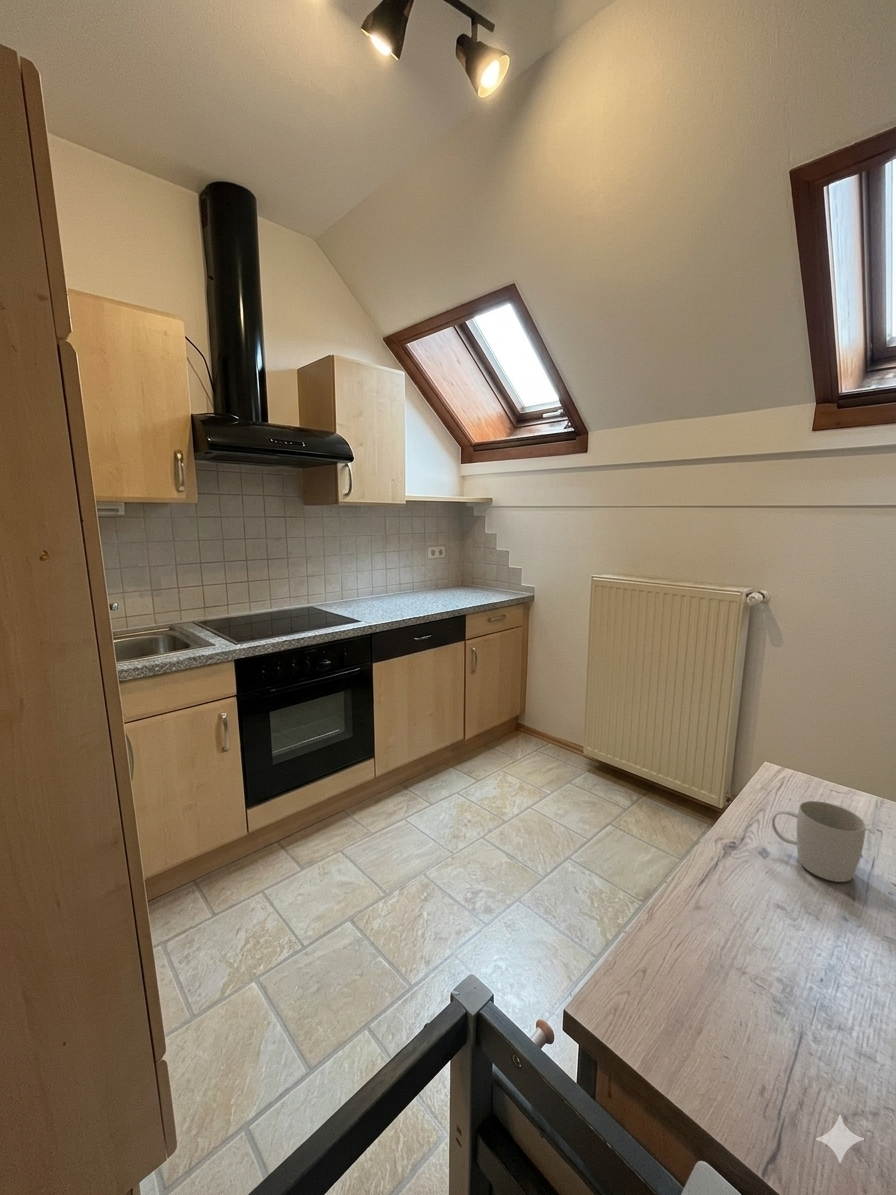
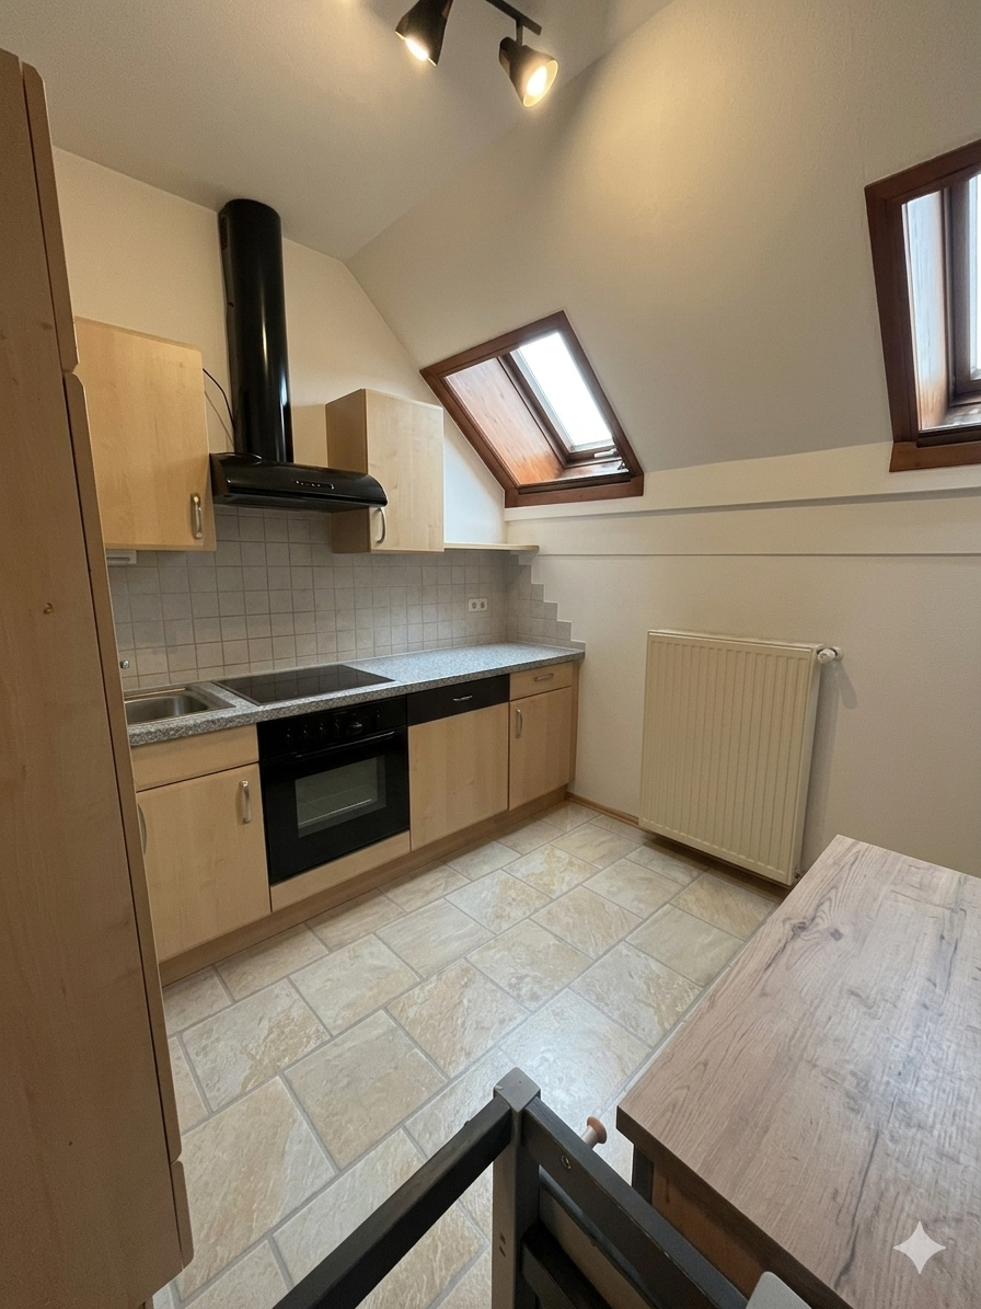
- mug (814, 837)
